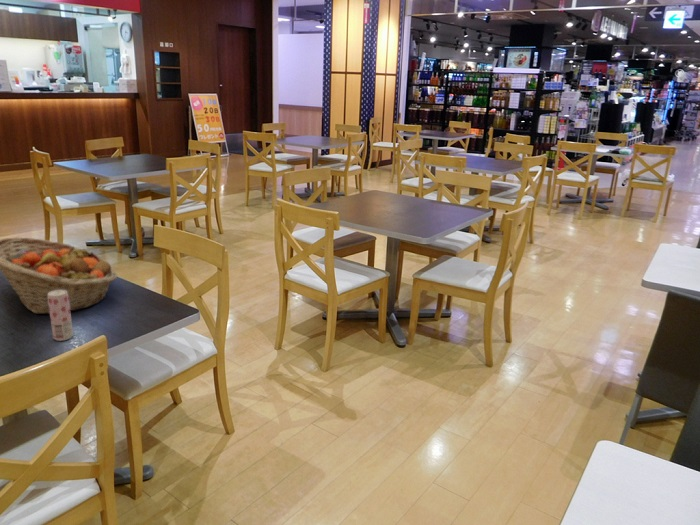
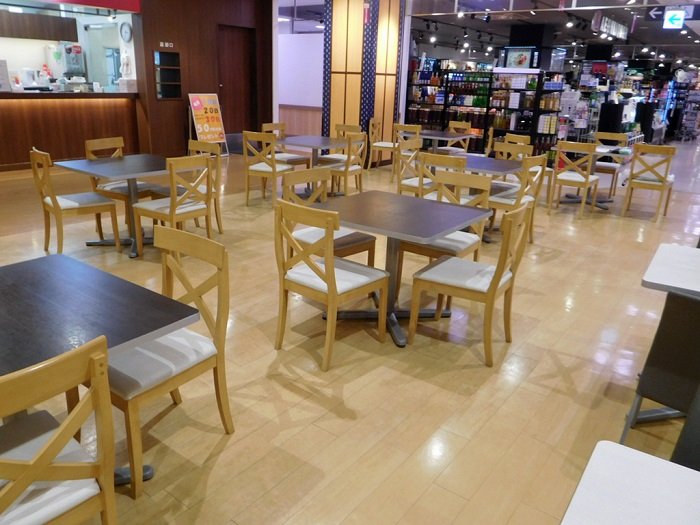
- beverage can (60, 315)
- fruit basket (55, 270)
